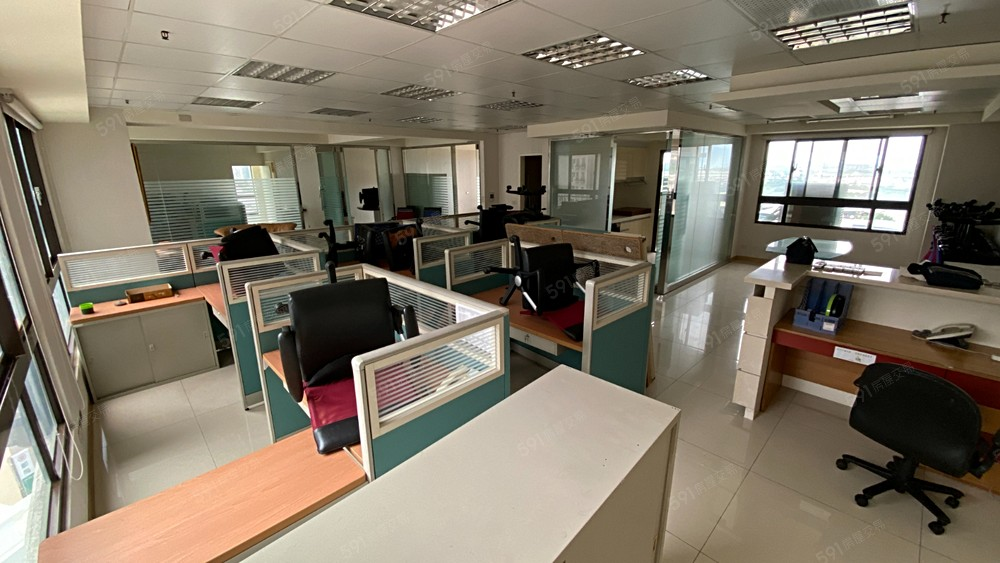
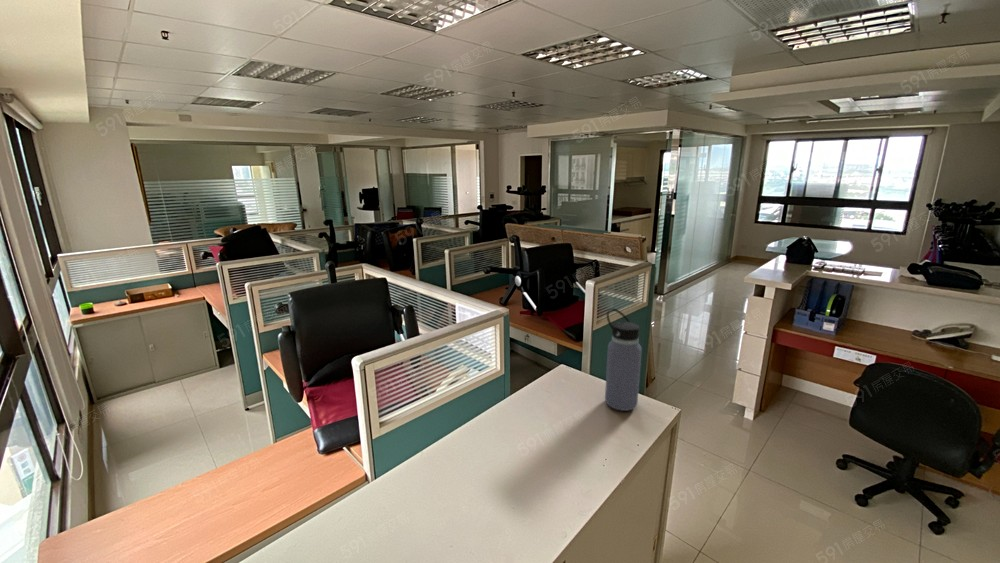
+ water bottle (622, 359)
